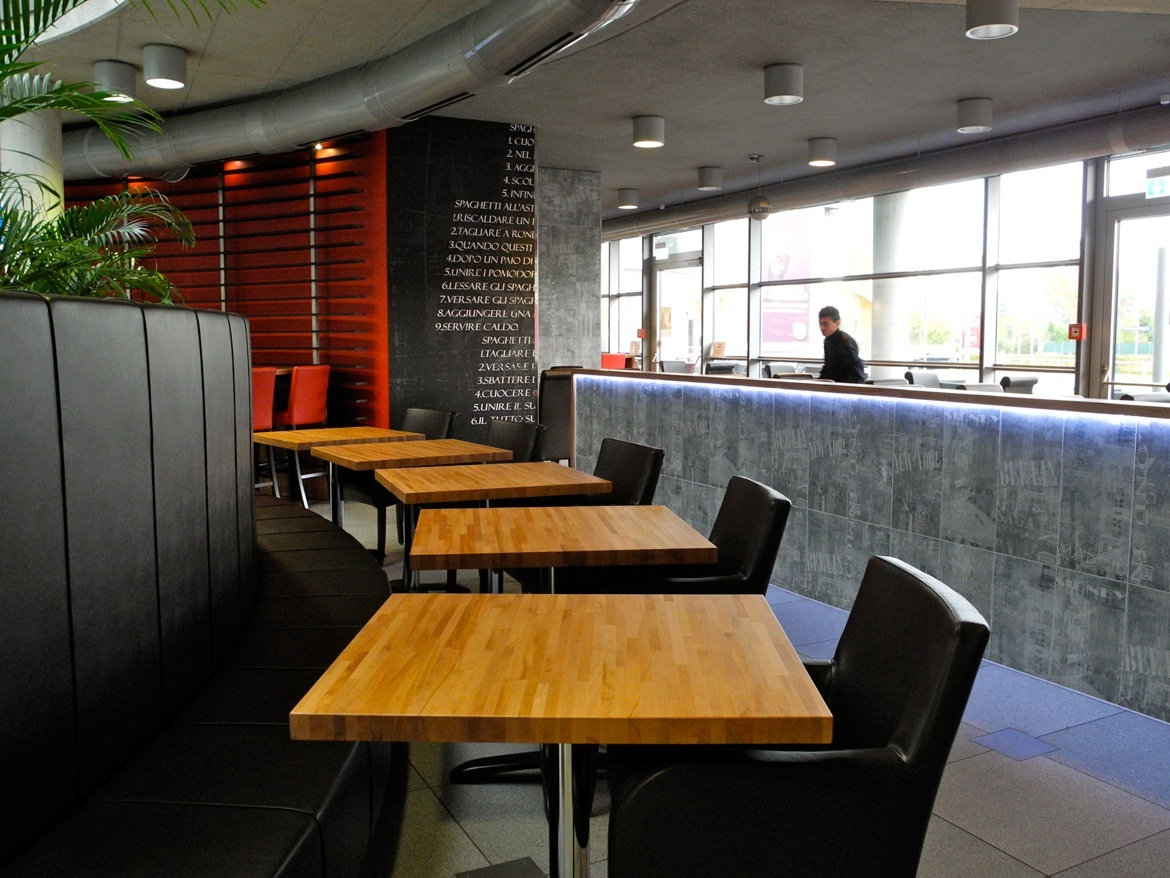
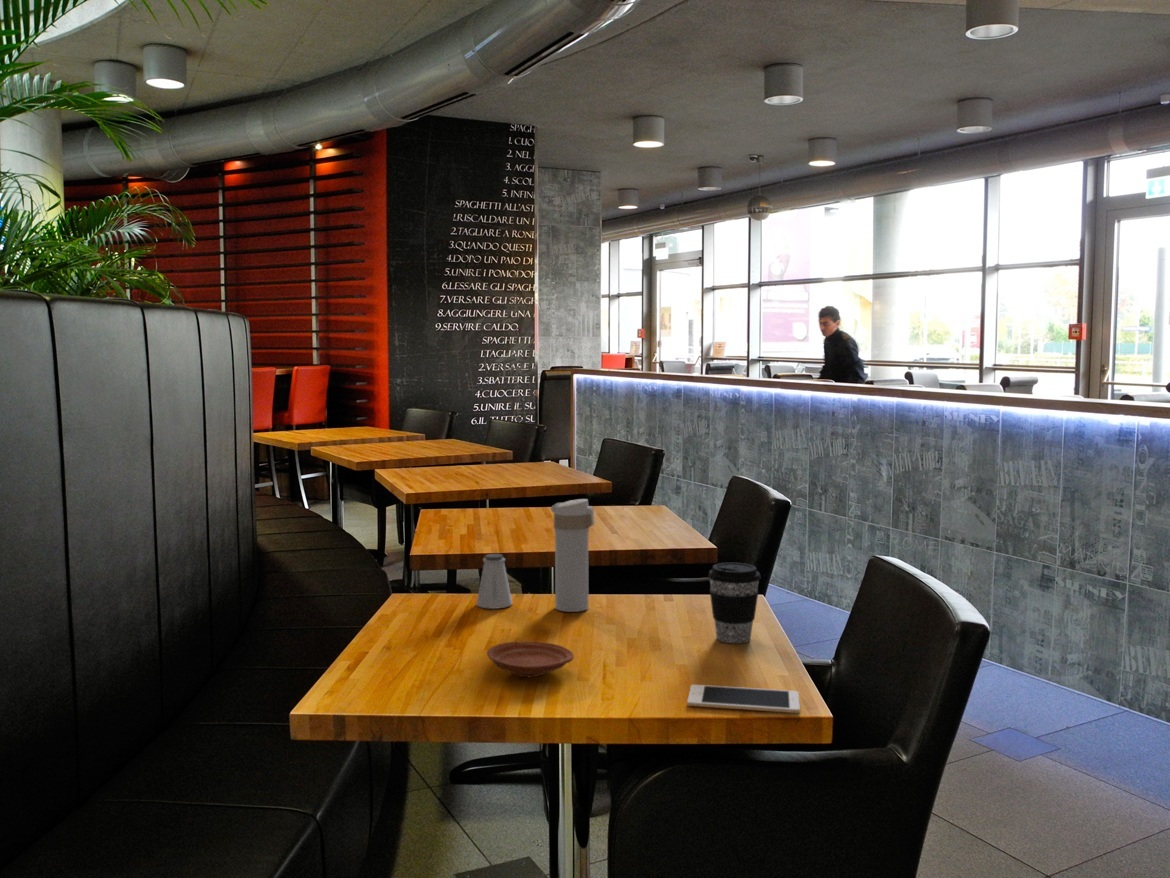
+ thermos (573, 553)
+ plate (530, 661)
+ cell phone (743, 698)
+ saltshaker (494, 579)
+ coffee cup (733, 602)
